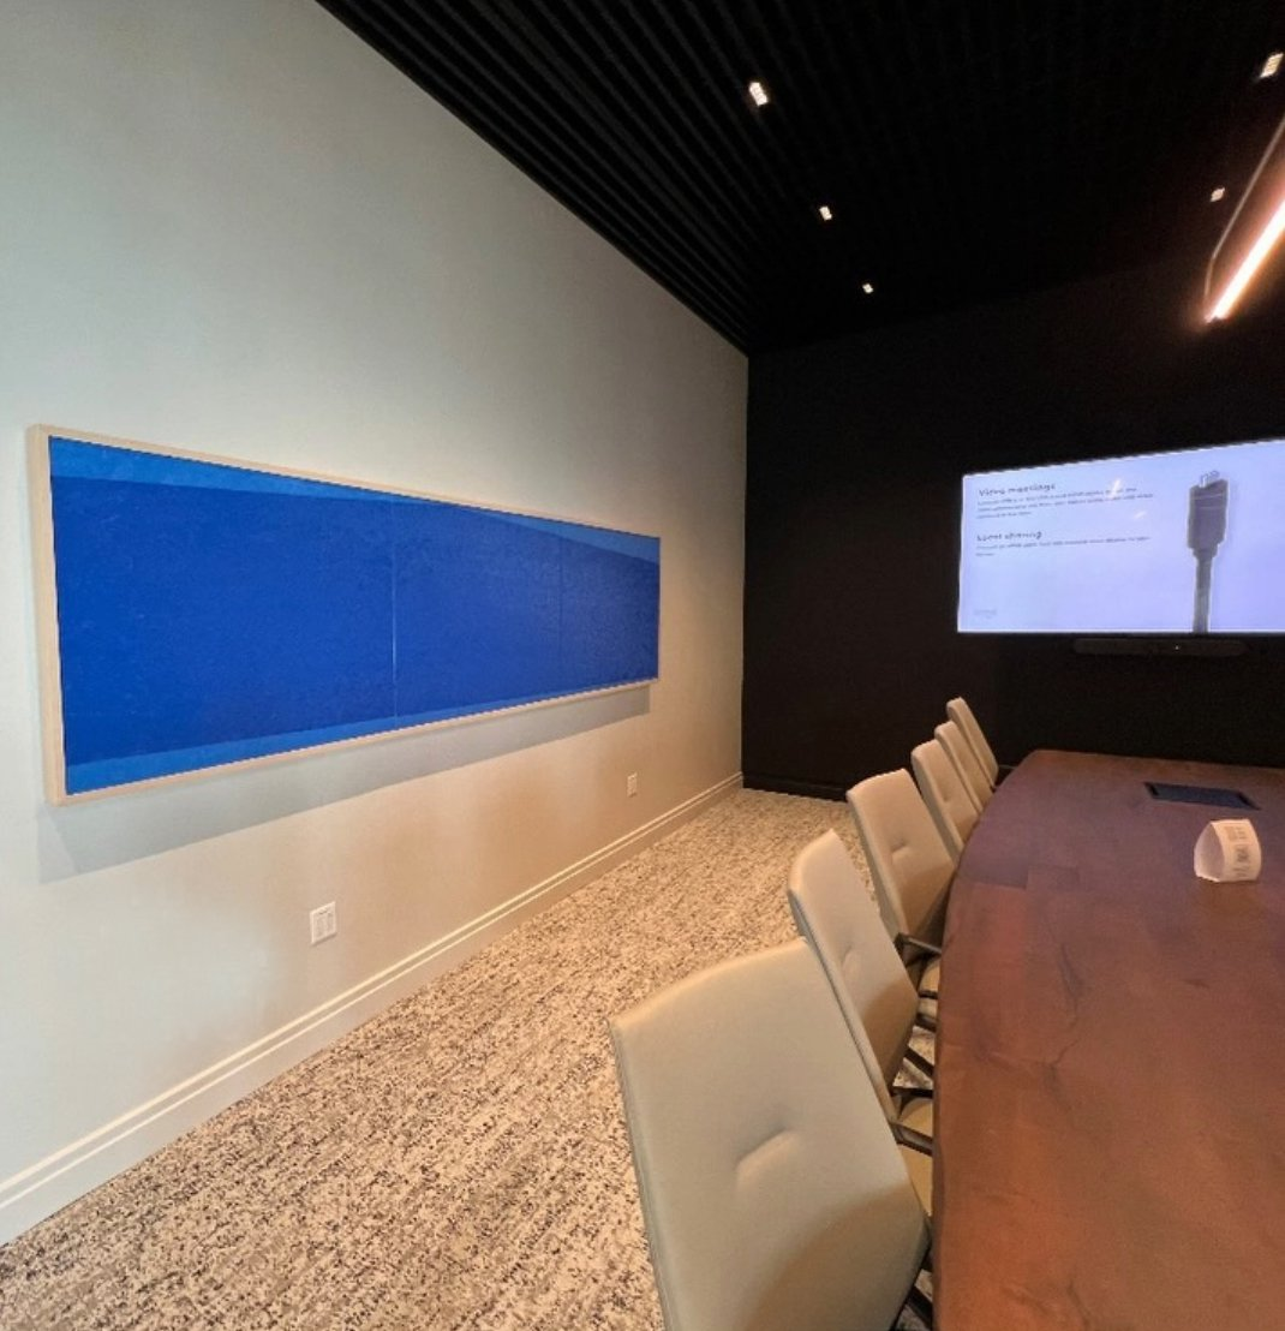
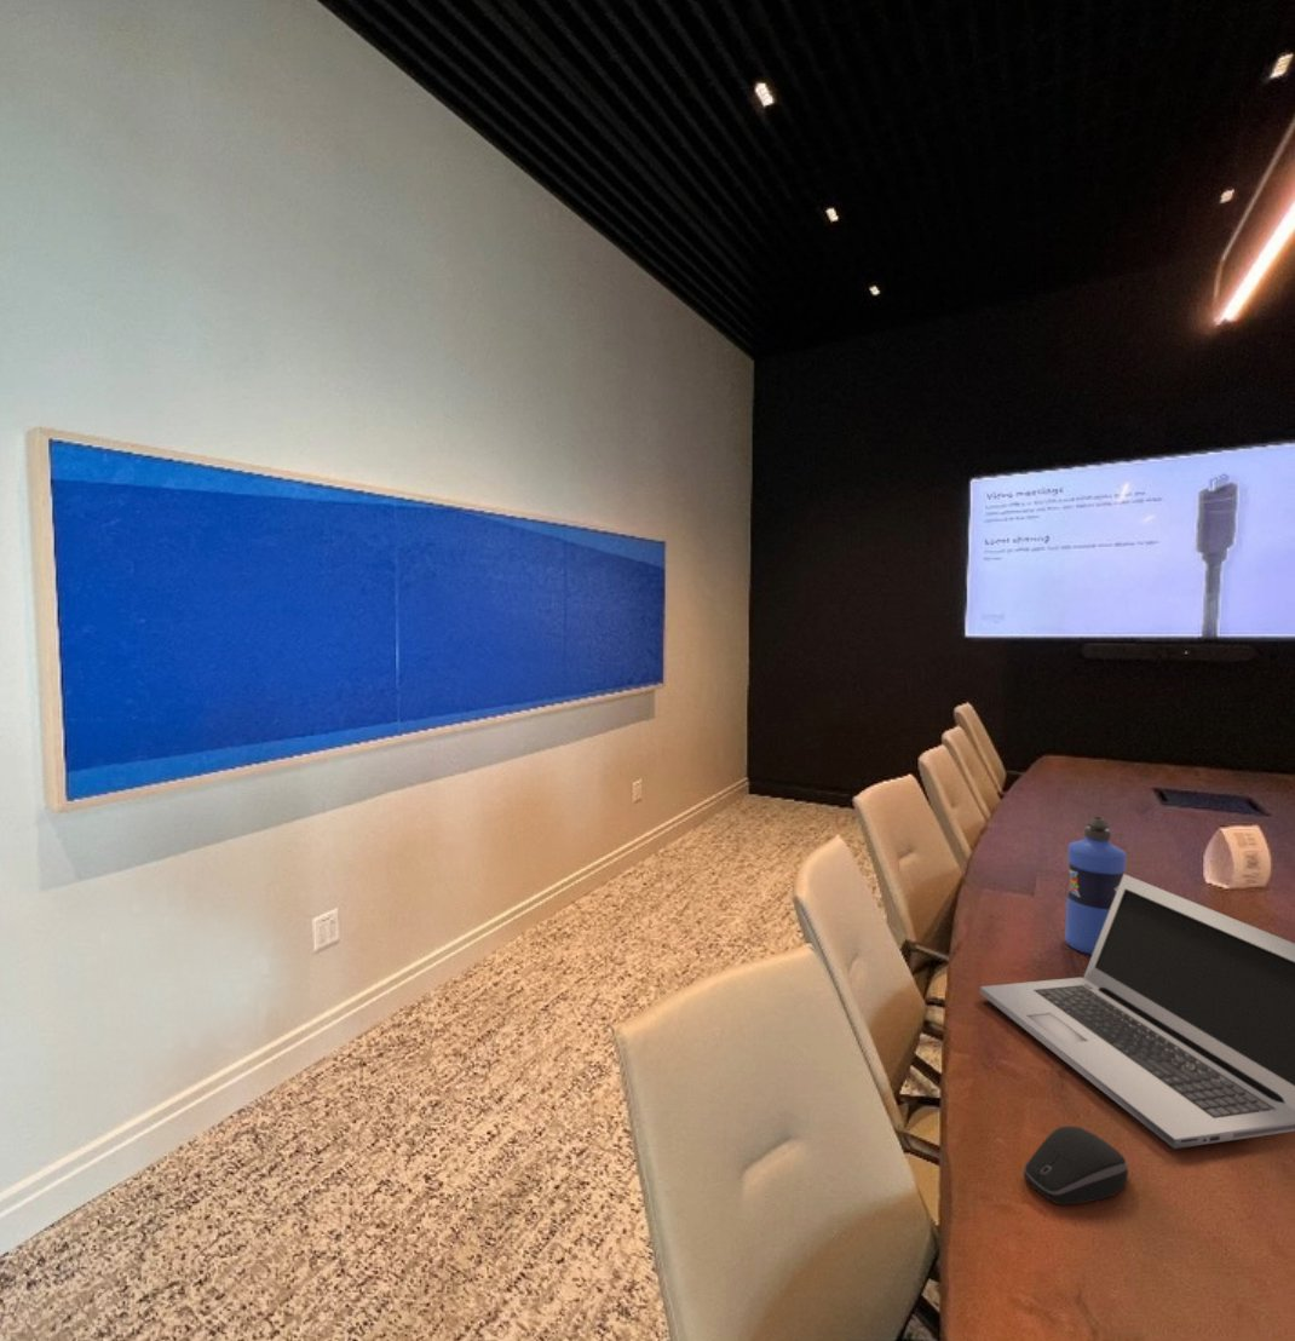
+ laptop (1145, 986)
+ computer mouse (1076, 1159)
+ water bottle (1094, 881)
